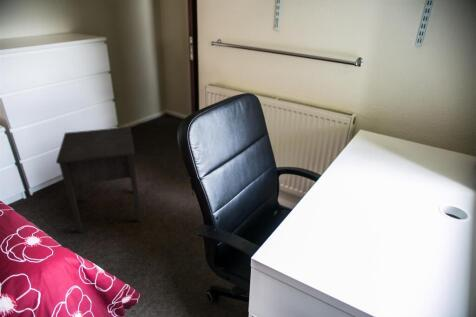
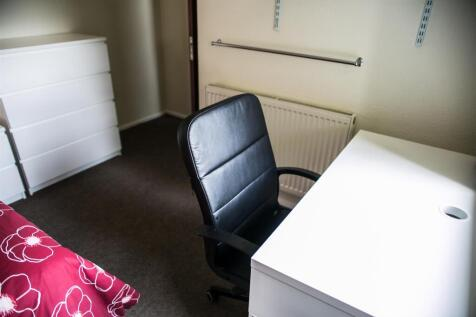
- nightstand (104, 177)
